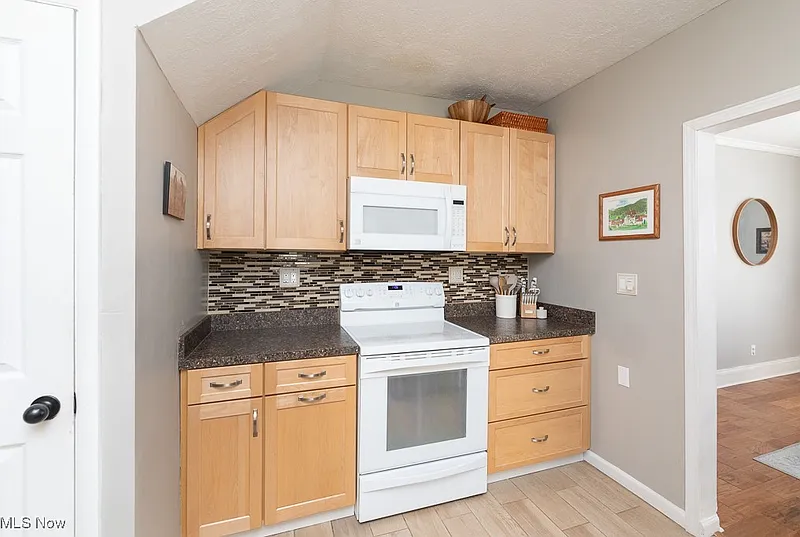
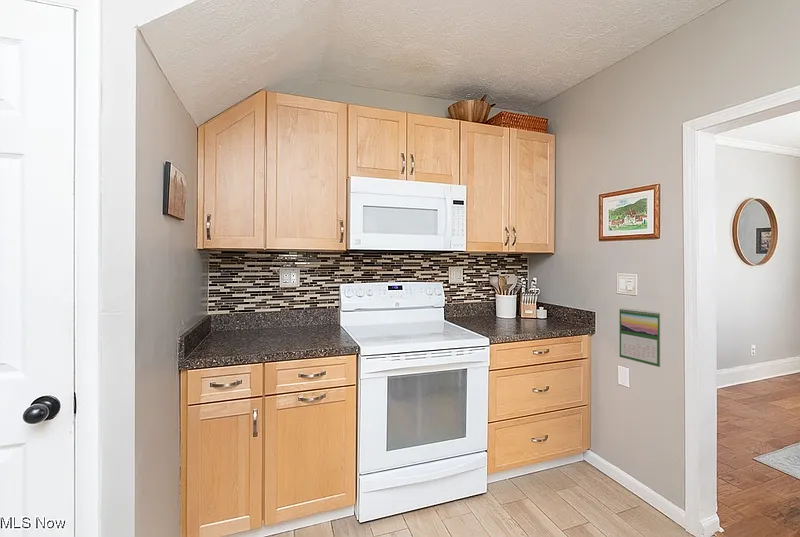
+ calendar (638, 335)
